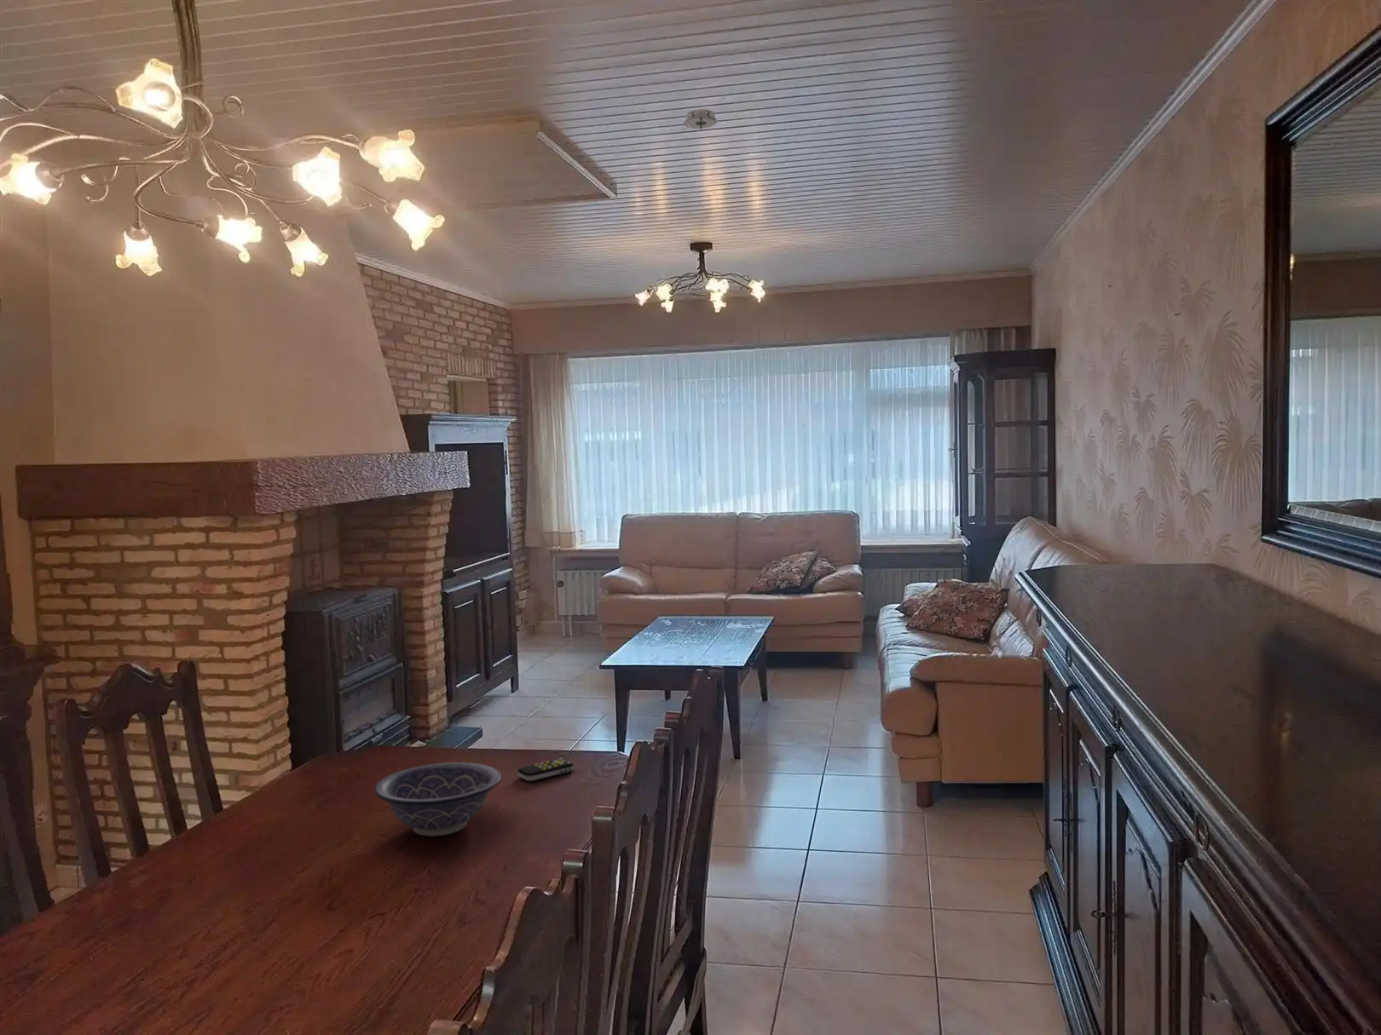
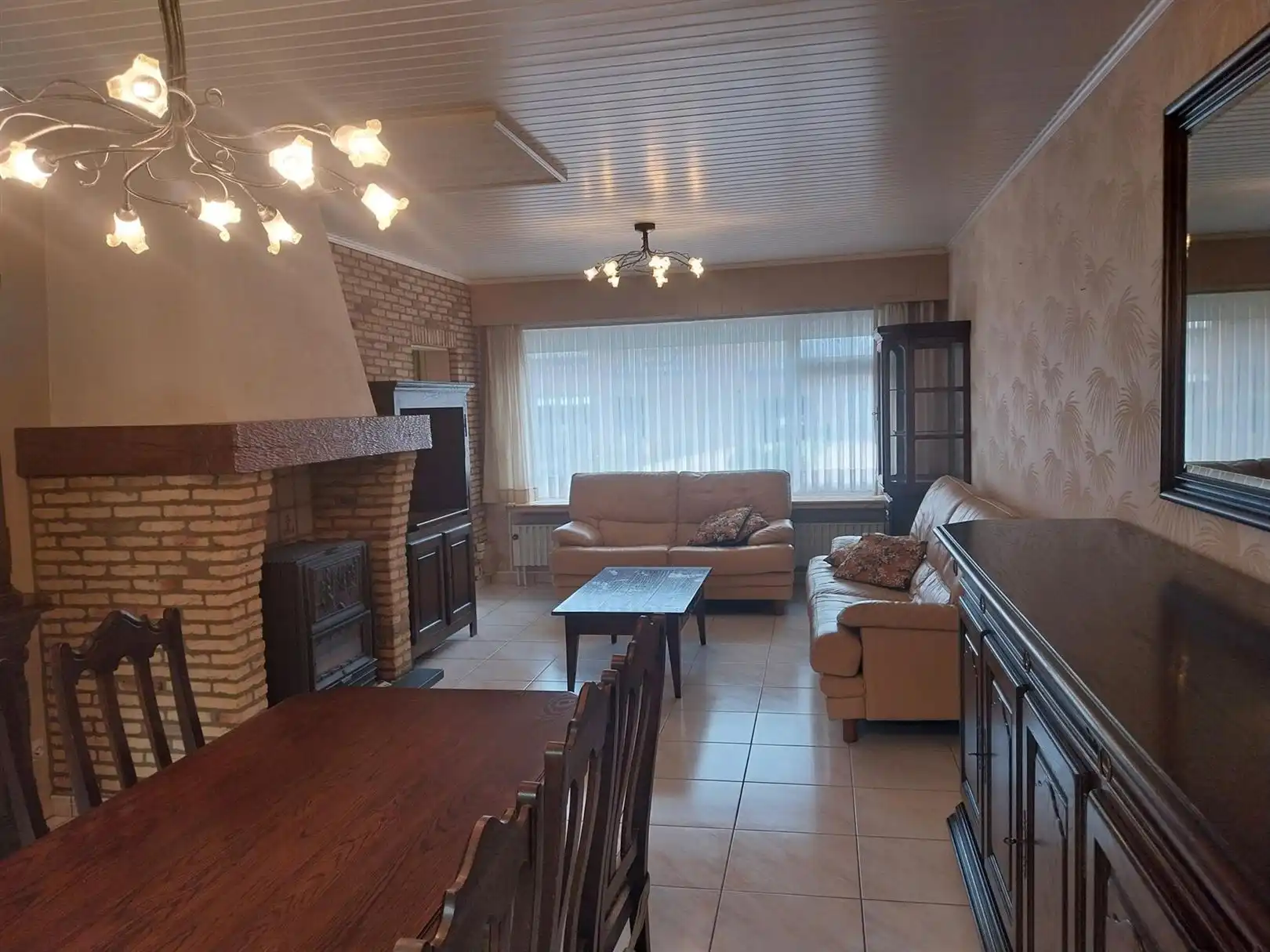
- decorative bowl (439, 803)
- smoke detector (699, 120)
- remote control (546, 769)
